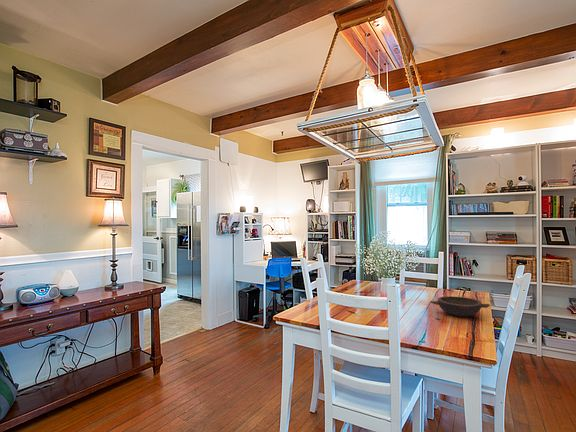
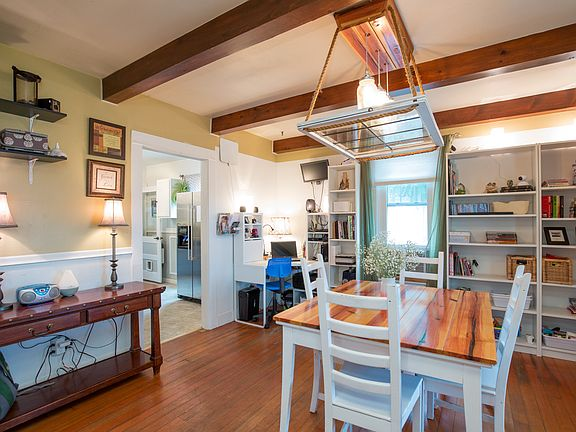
- bowl (459, 307)
